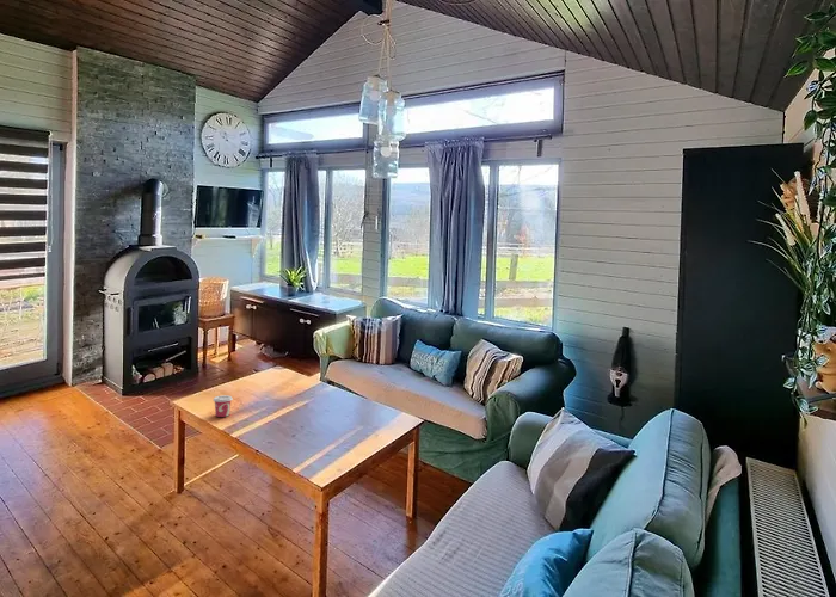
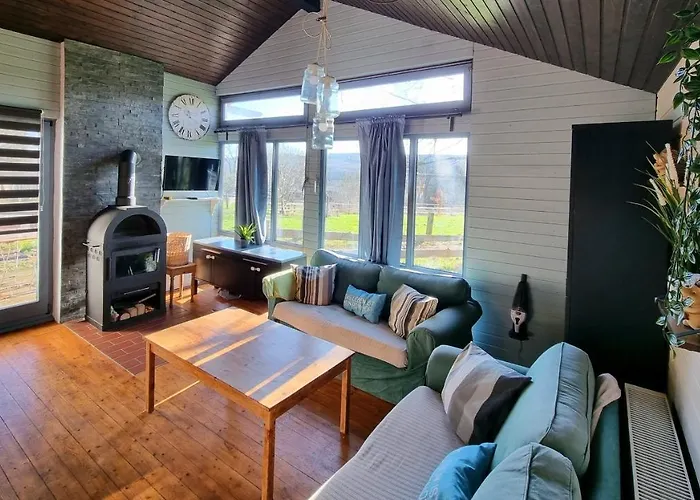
- cup (222, 406)
